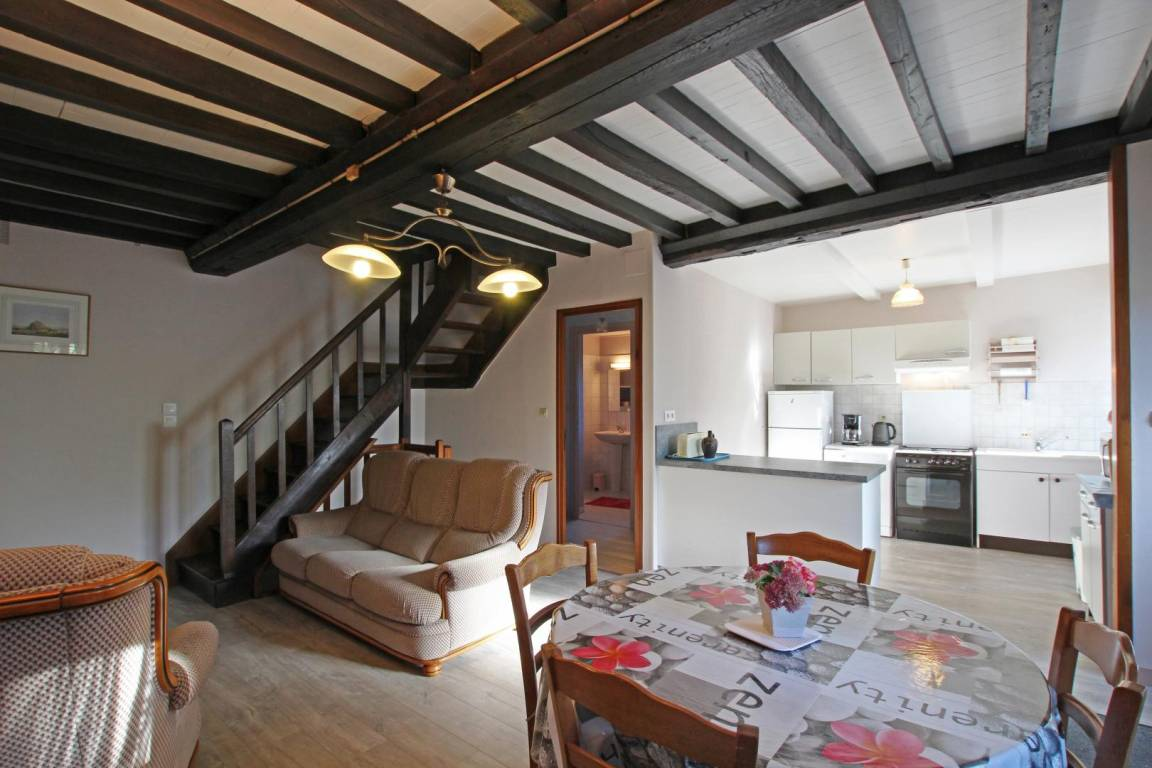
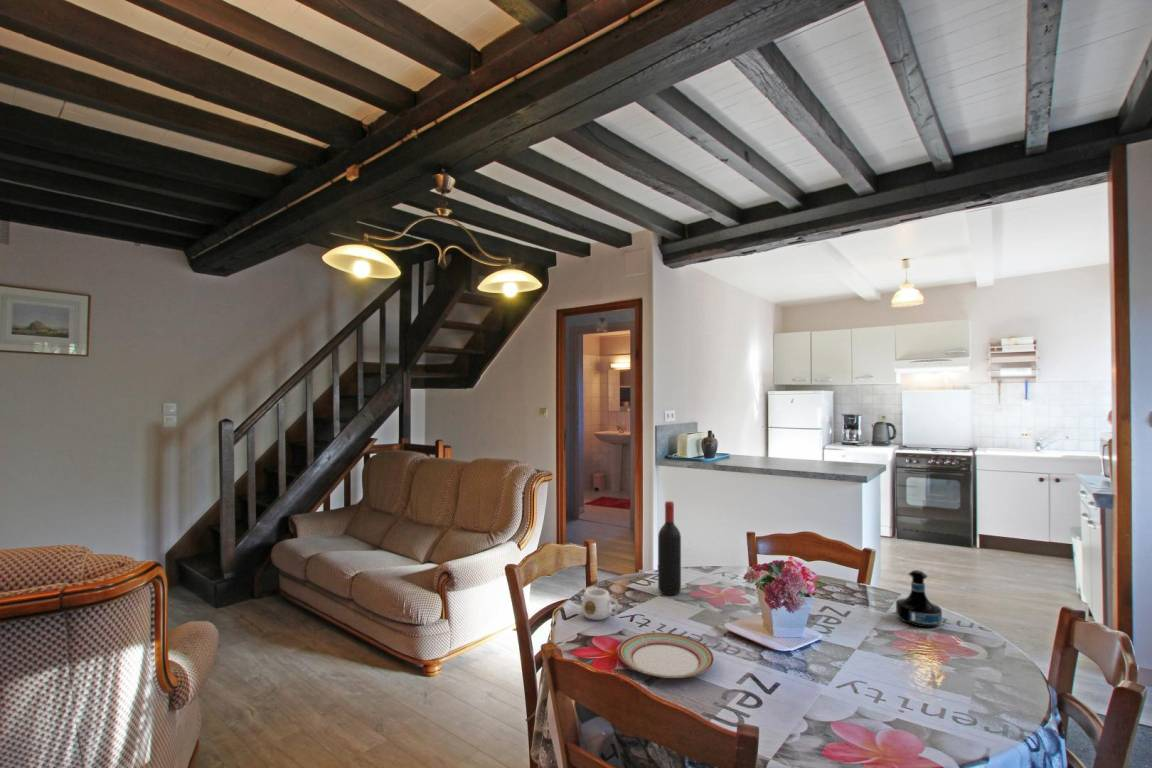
+ plate (665, 657)
+ wine bottle (669, 546)
+ tequila bottle (918, 595)
+ mug (600, 604)
